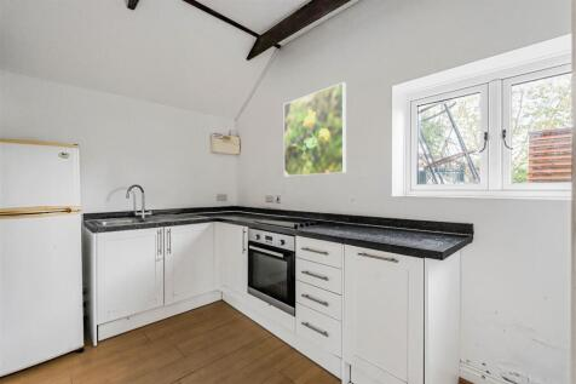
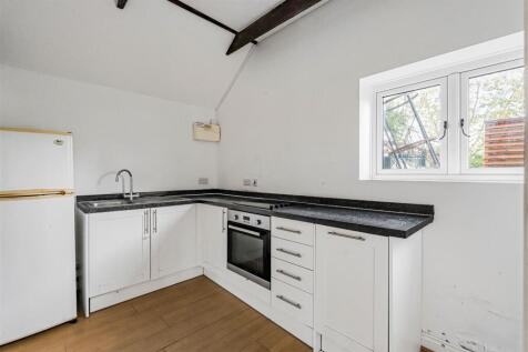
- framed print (311, 134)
